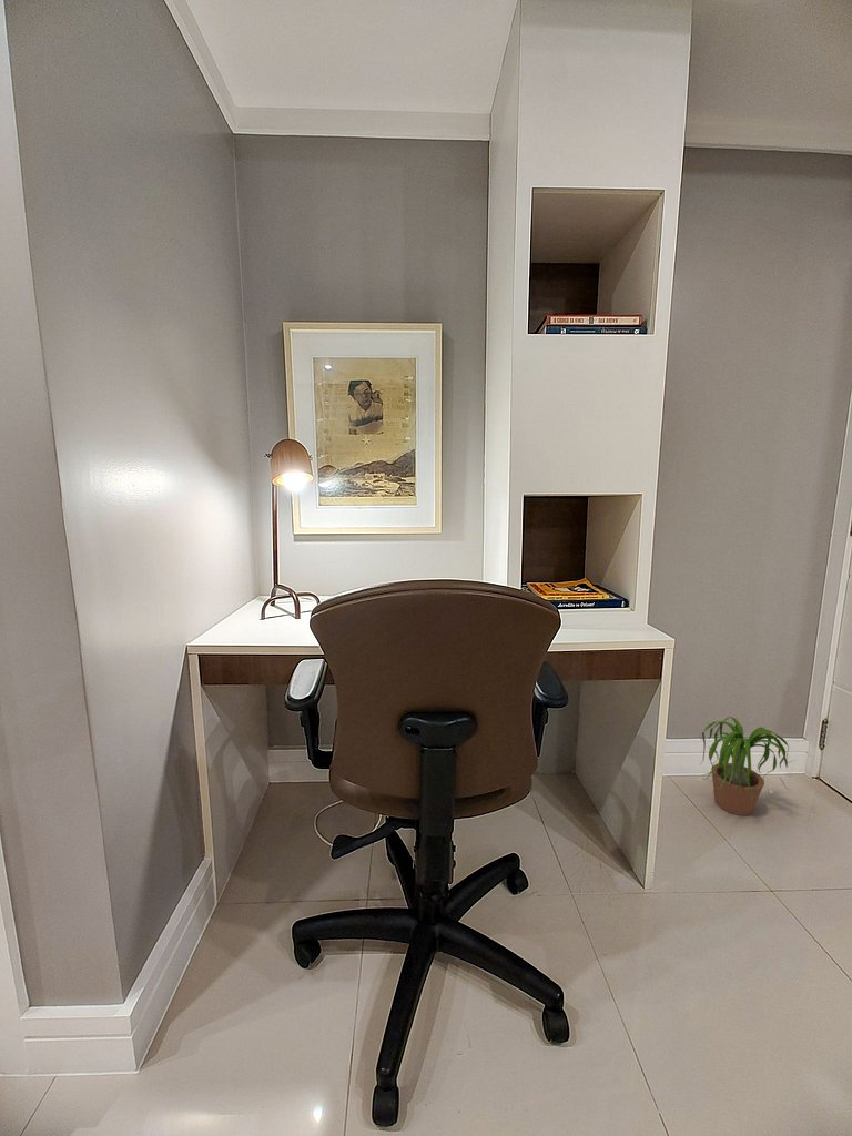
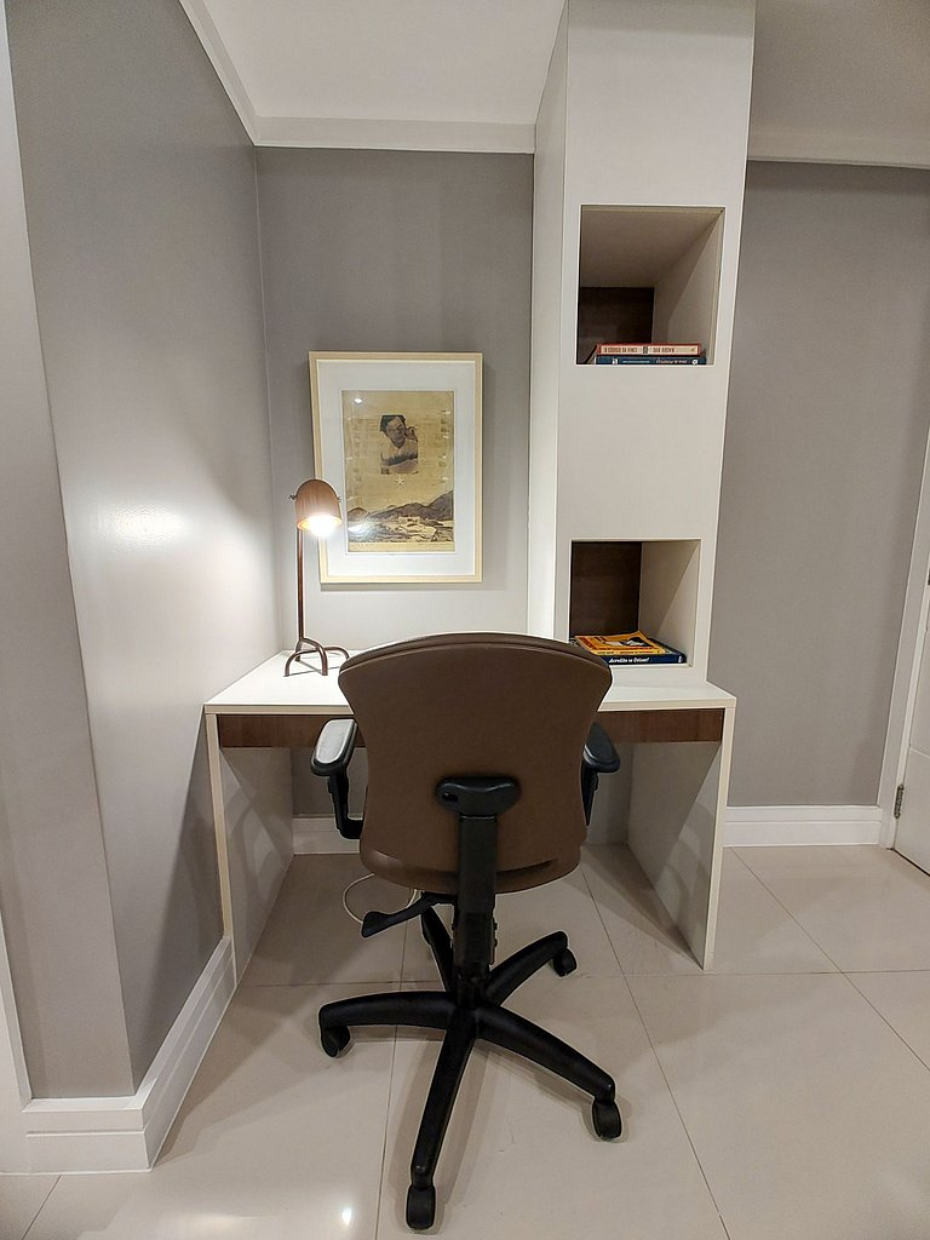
- potted plant (739, 762)
